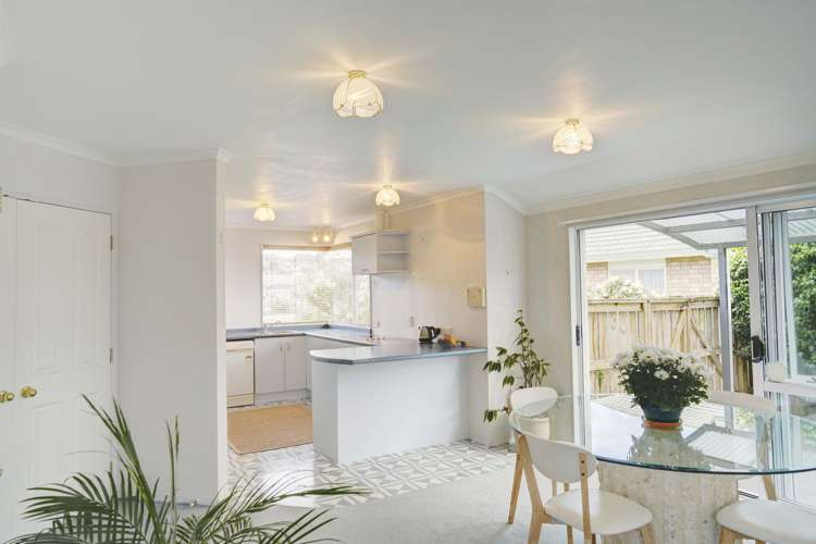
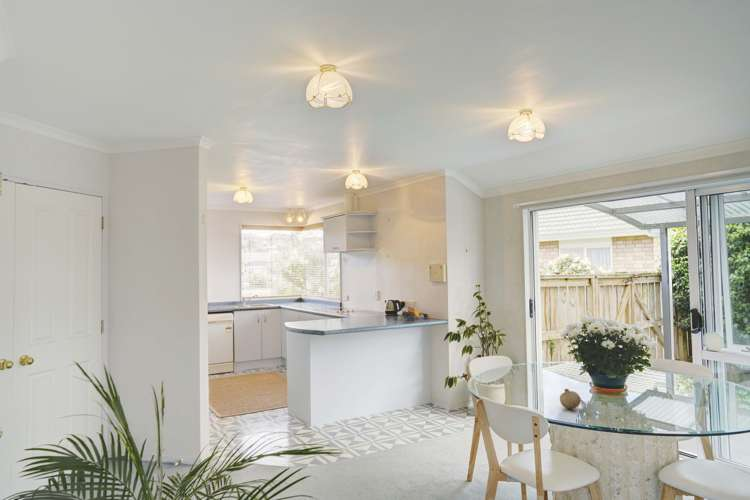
+ fruit (570, 398)
